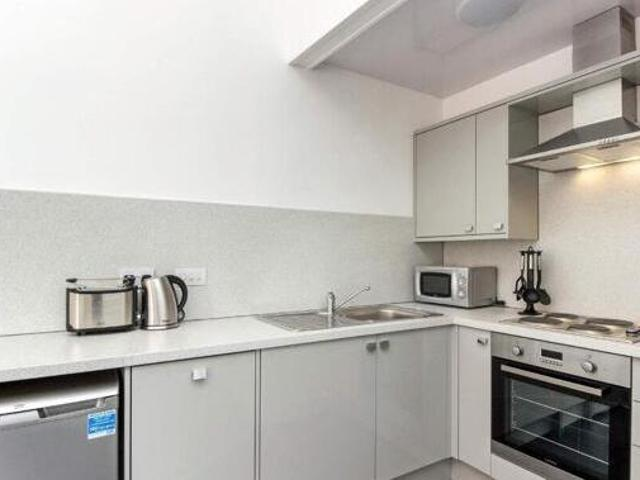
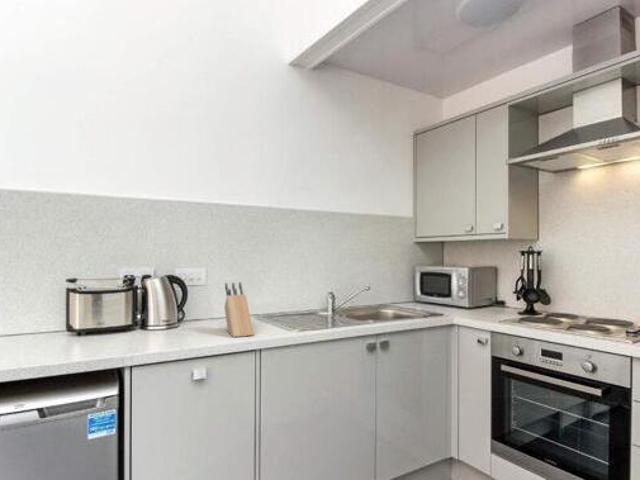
+ knife block (237, 307)
